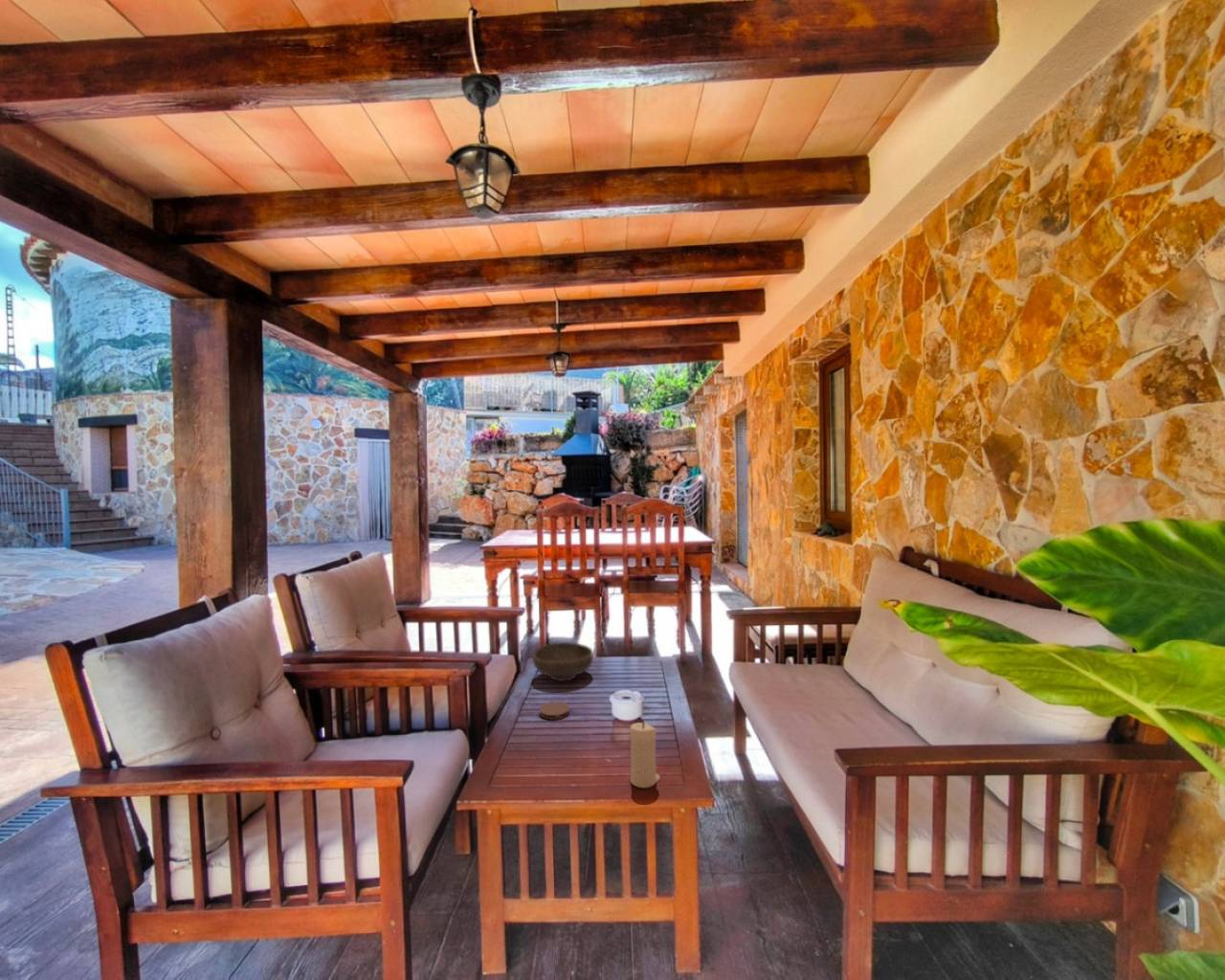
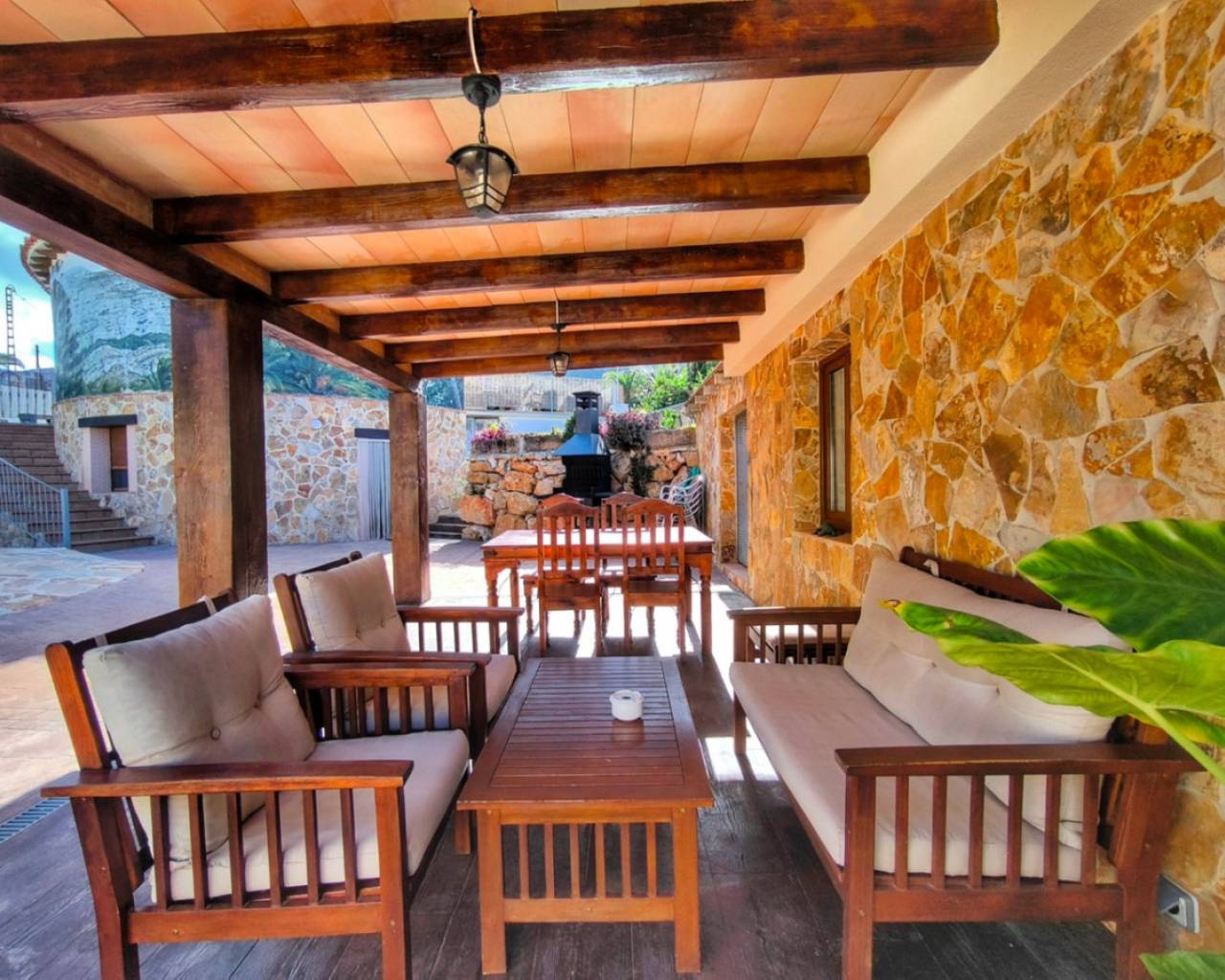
- coaster (554, 710)
- candle (644, 750)
- bowl (563, 663)
